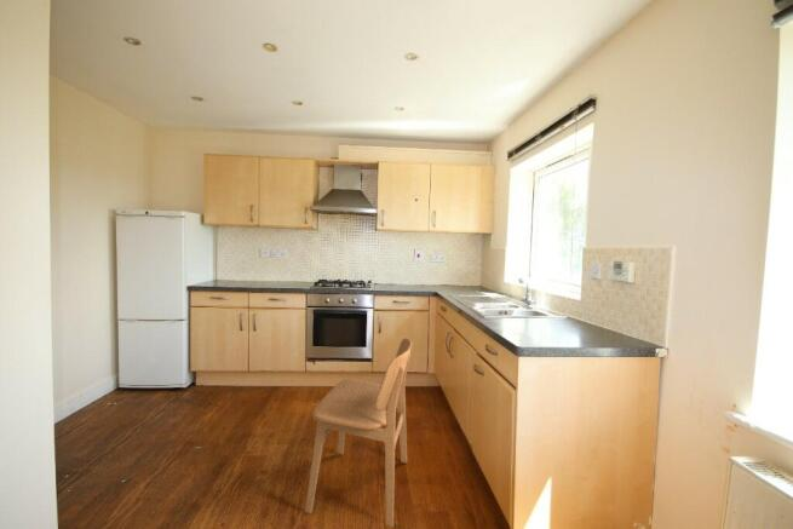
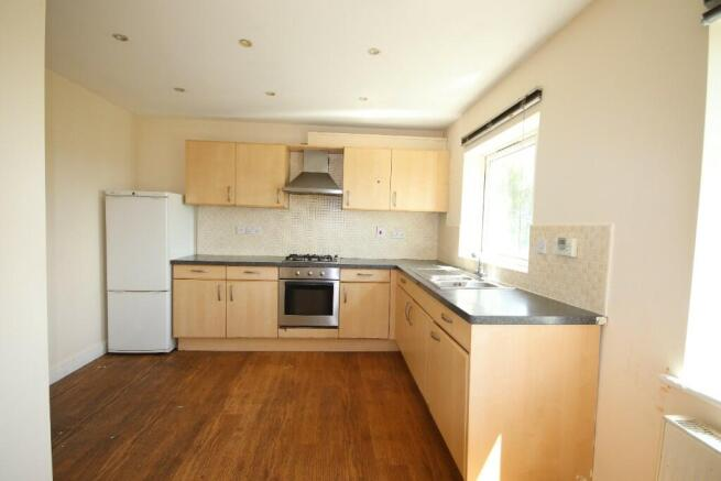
- dining chair (363, 414)
